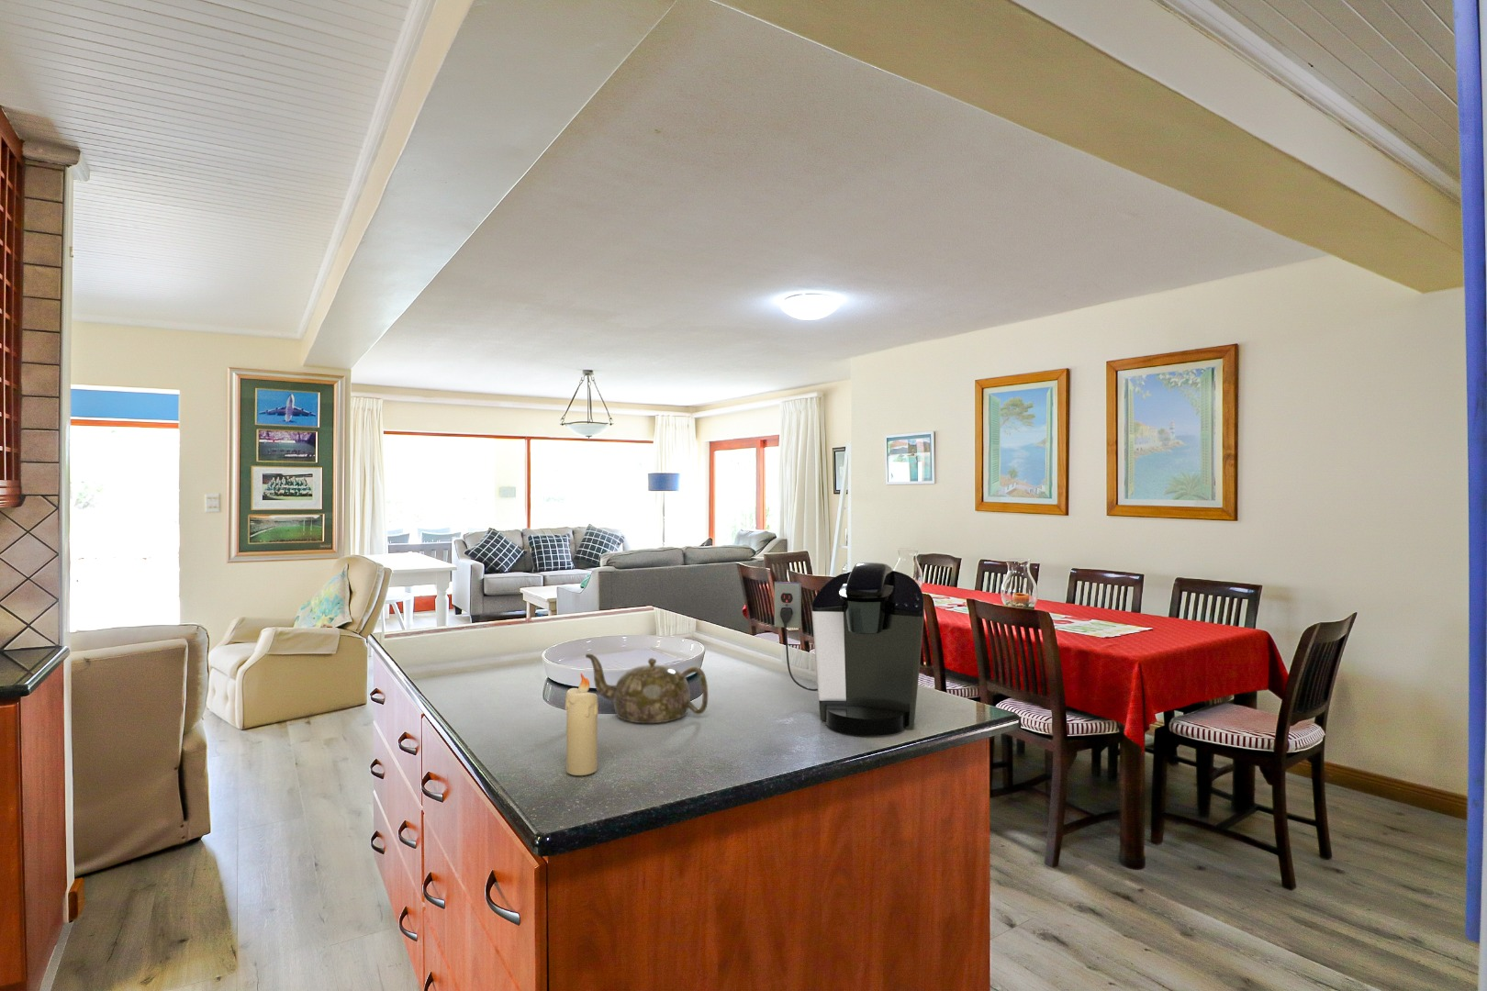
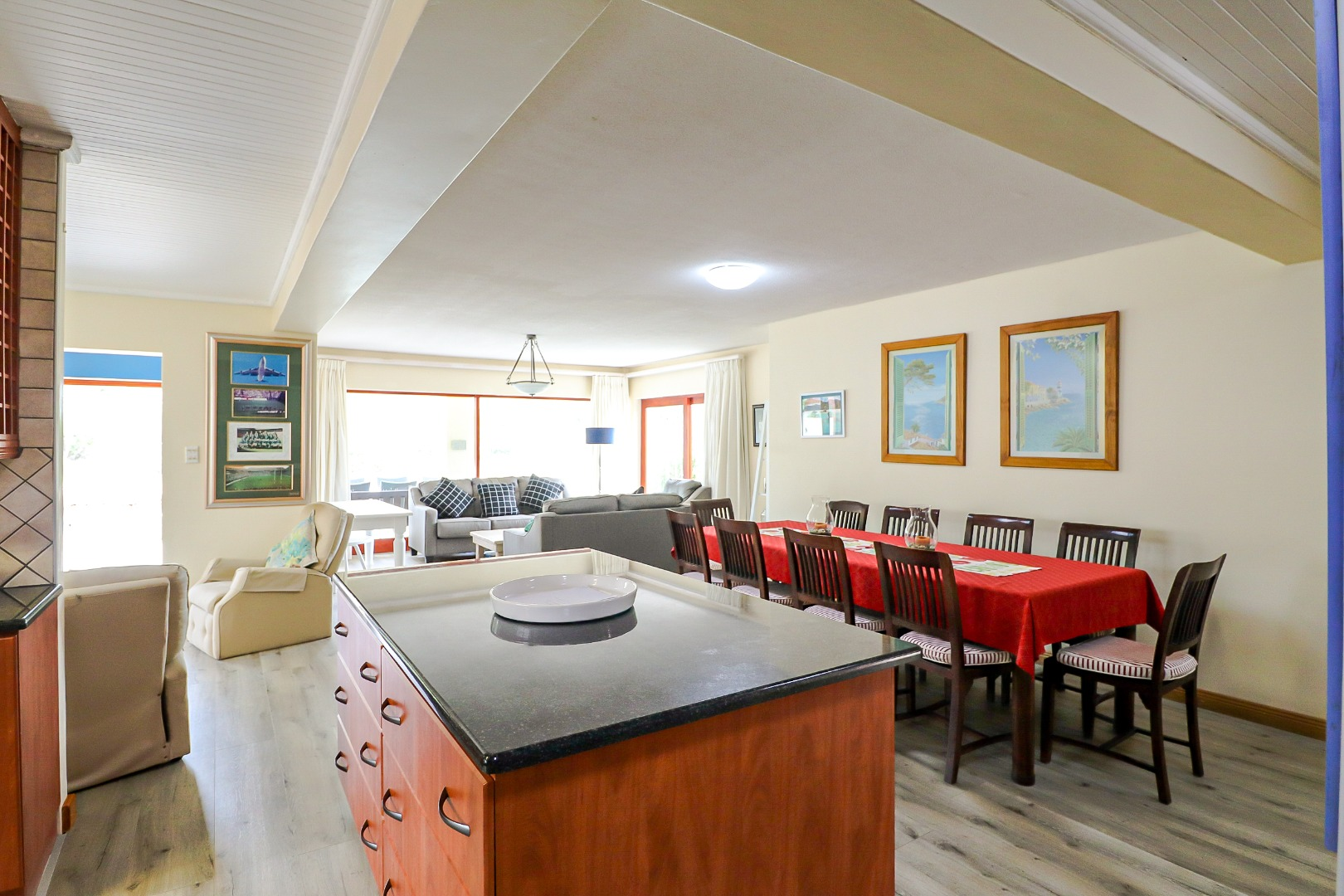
- candle (581, 721)
- teapot (645, 685)
- coffee maker (839, 638)
